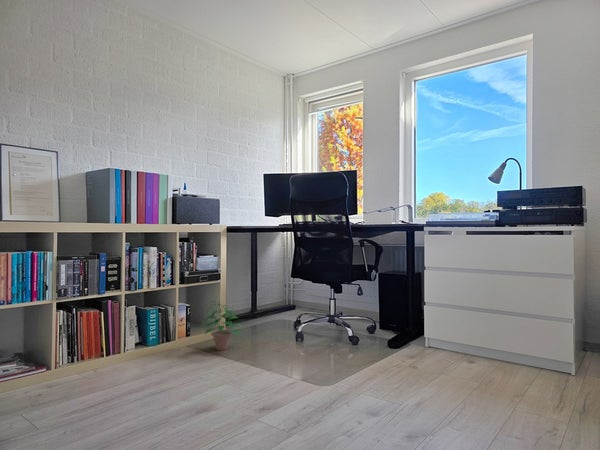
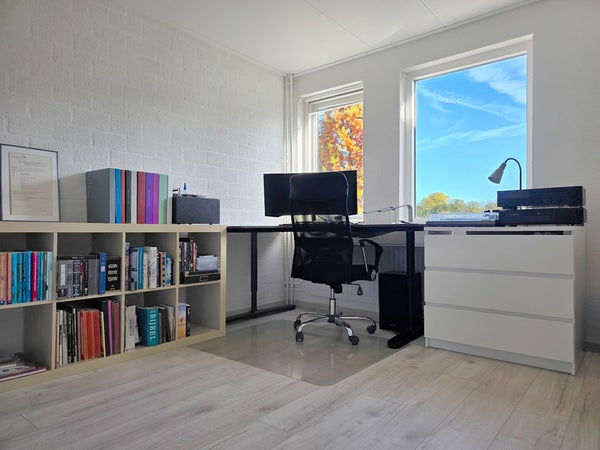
- potted plant (221, 324)
